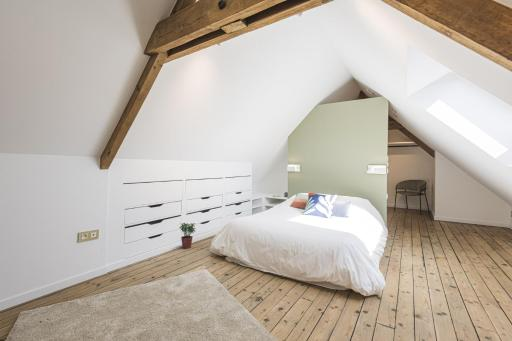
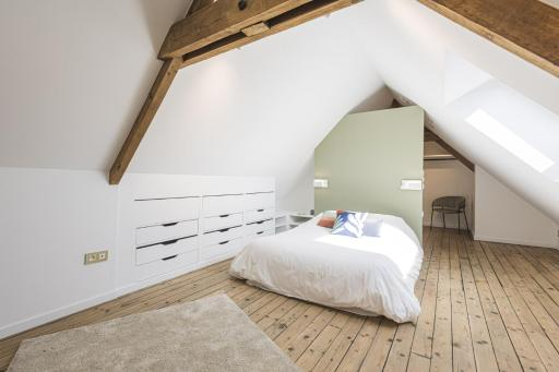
- potted plant (185, 234)
